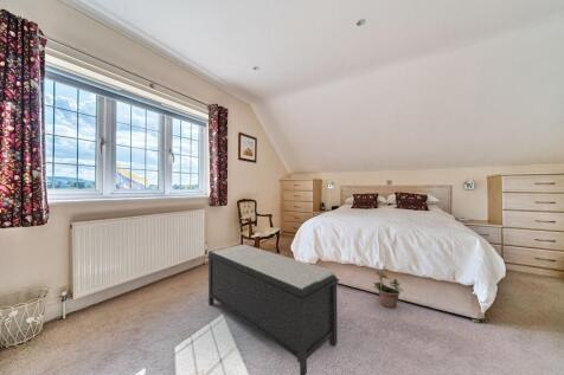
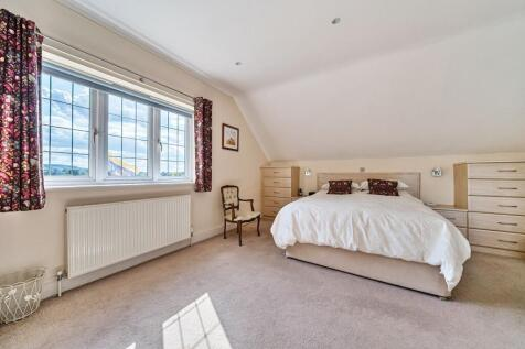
- bench (263, 290)
- potted plant (387, 286)
